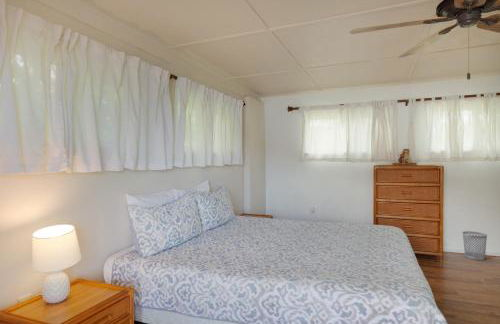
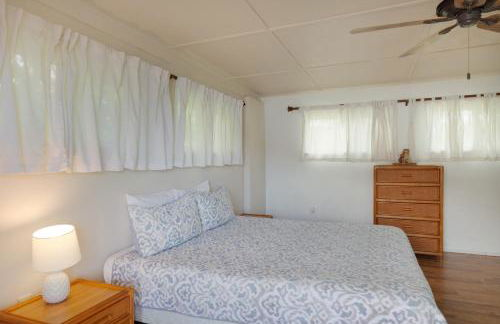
- wastebasket (474, 245)
